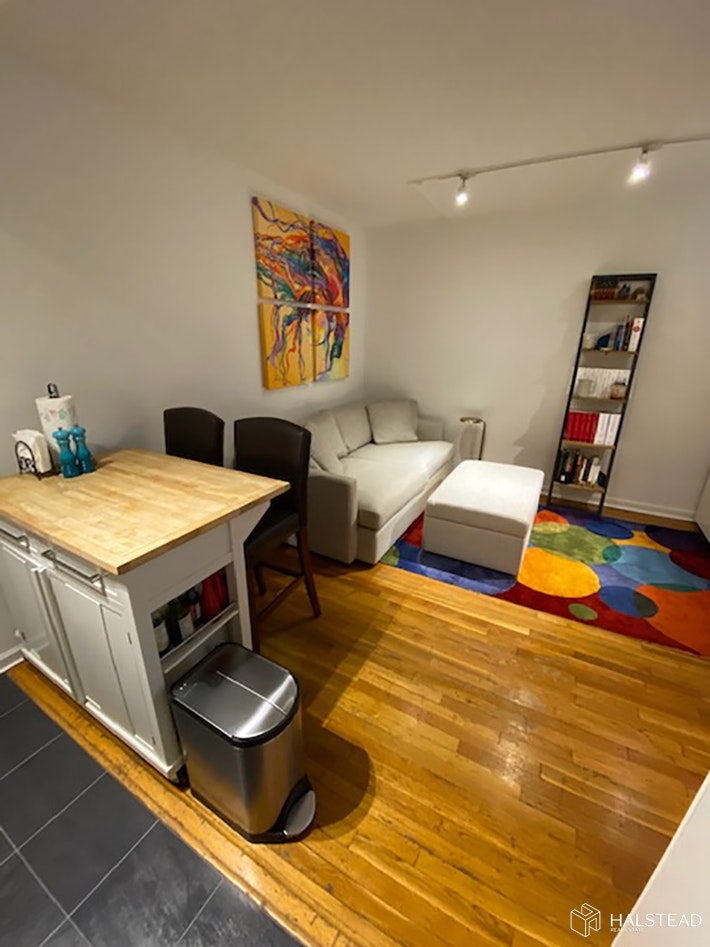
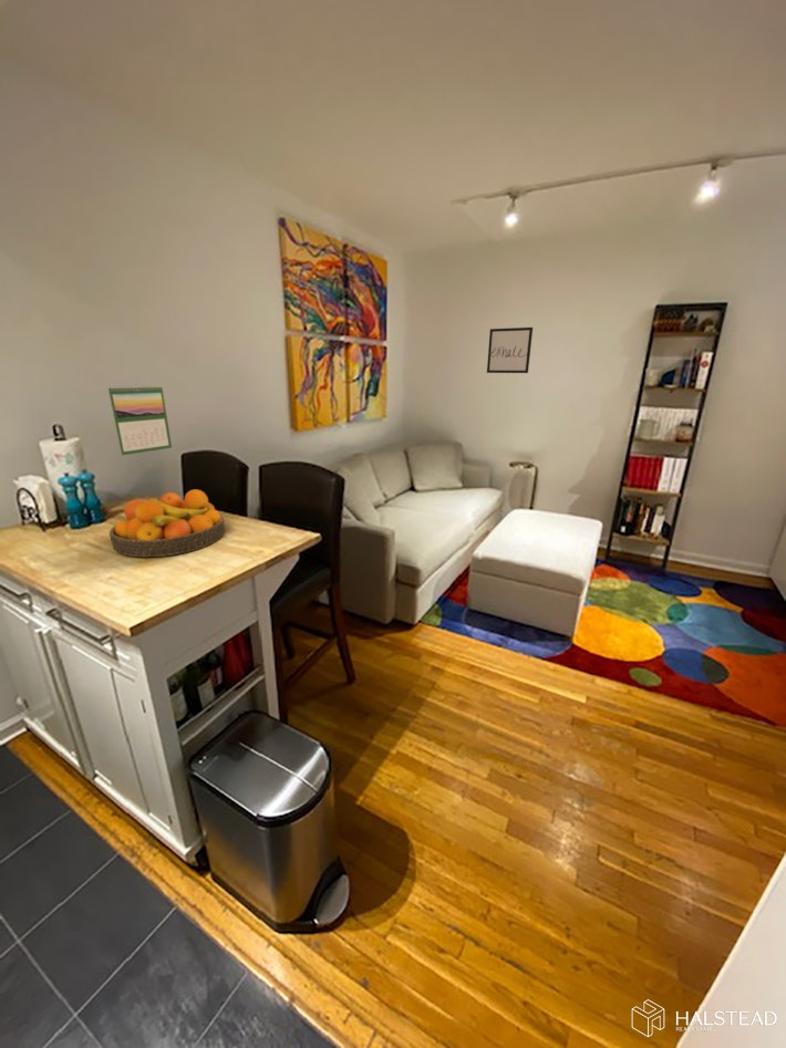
+ wall art (508, 351)
+ calendar (142, 418)
+ fruit bowl (168, 516)
